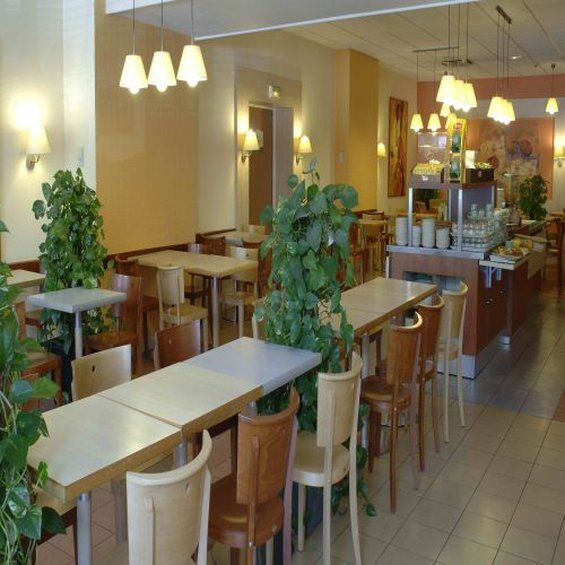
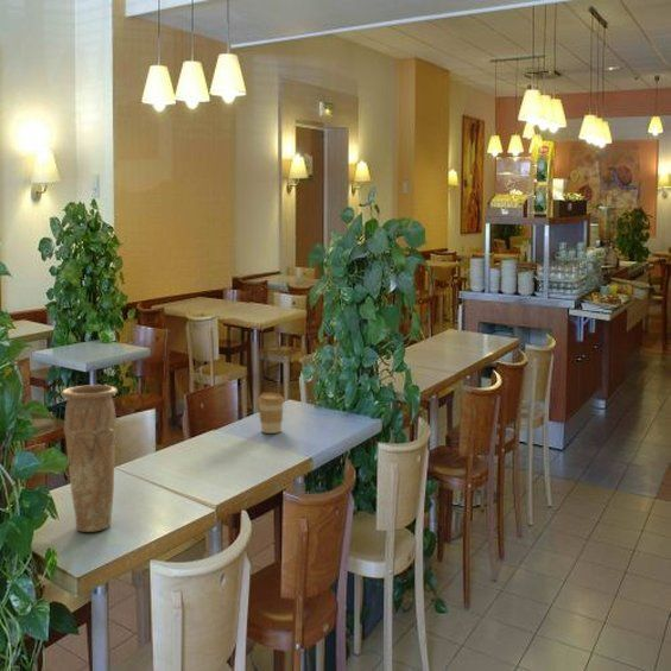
+ vase (91, 457)
+ coffee cup (271, 412)
